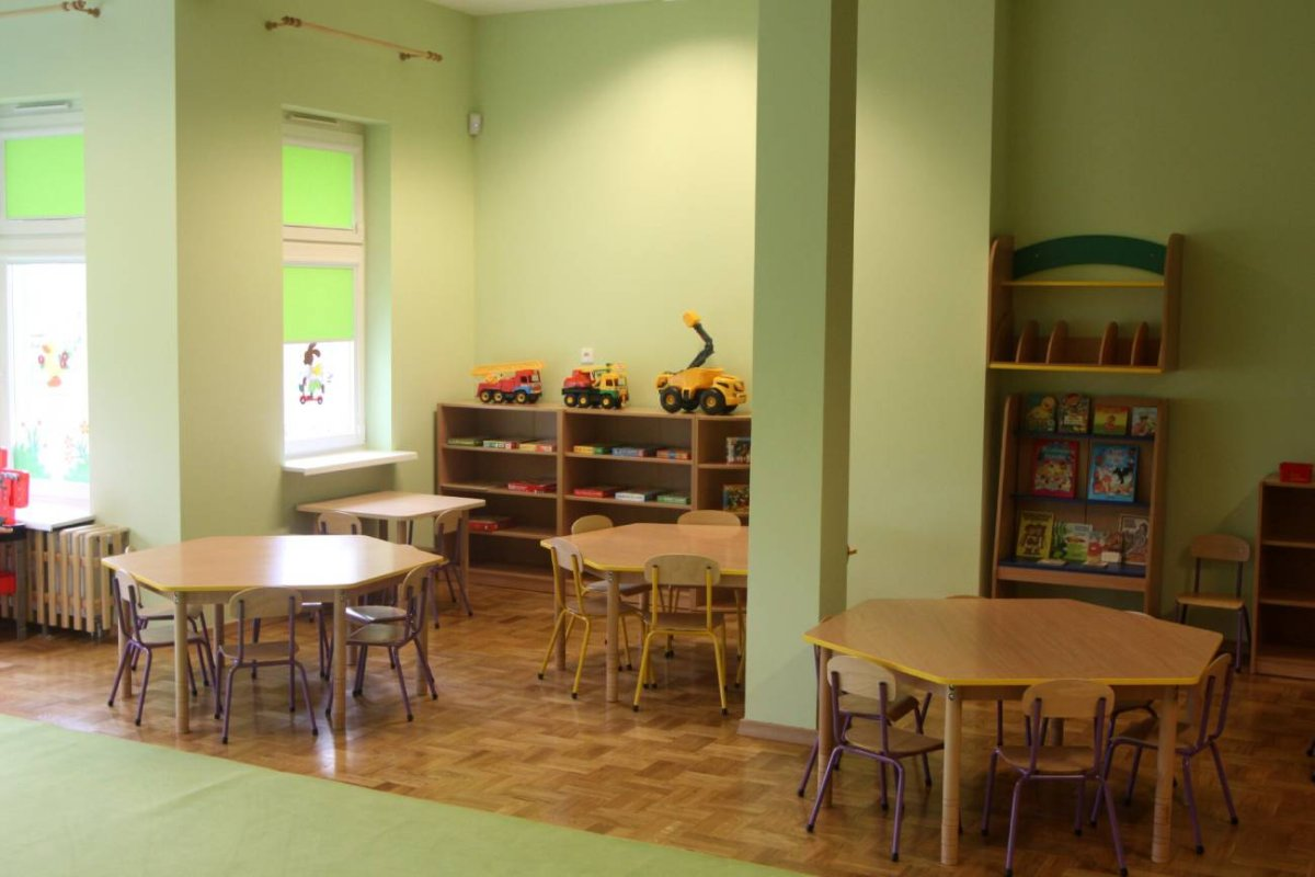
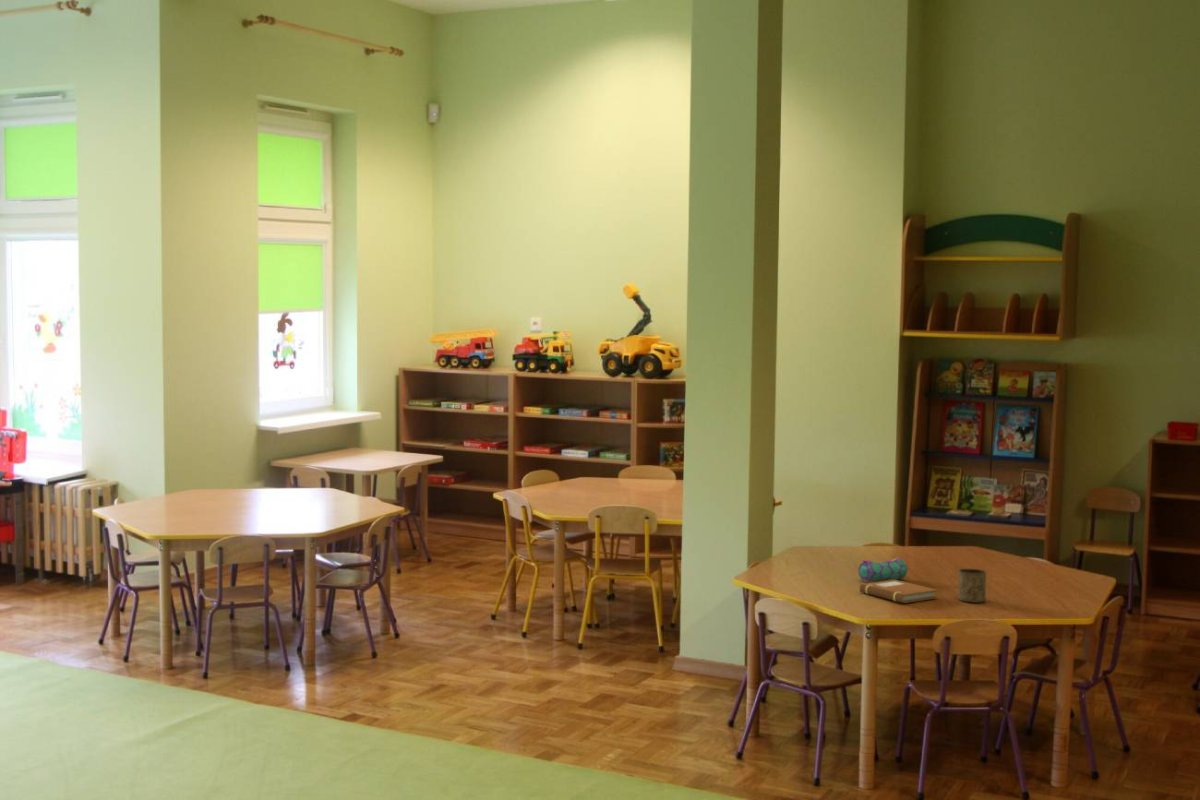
+ notebook (896, 590)
+ cup (971, 585)
+ pencil case (882, 569)
